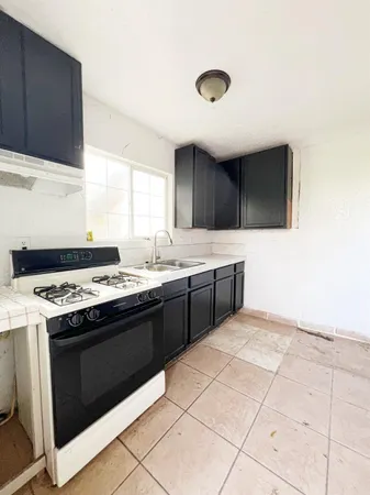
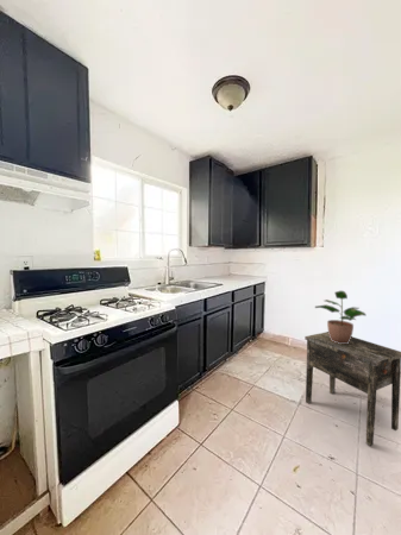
+ side table (349, 379)
+ potted plant (340, 314)
